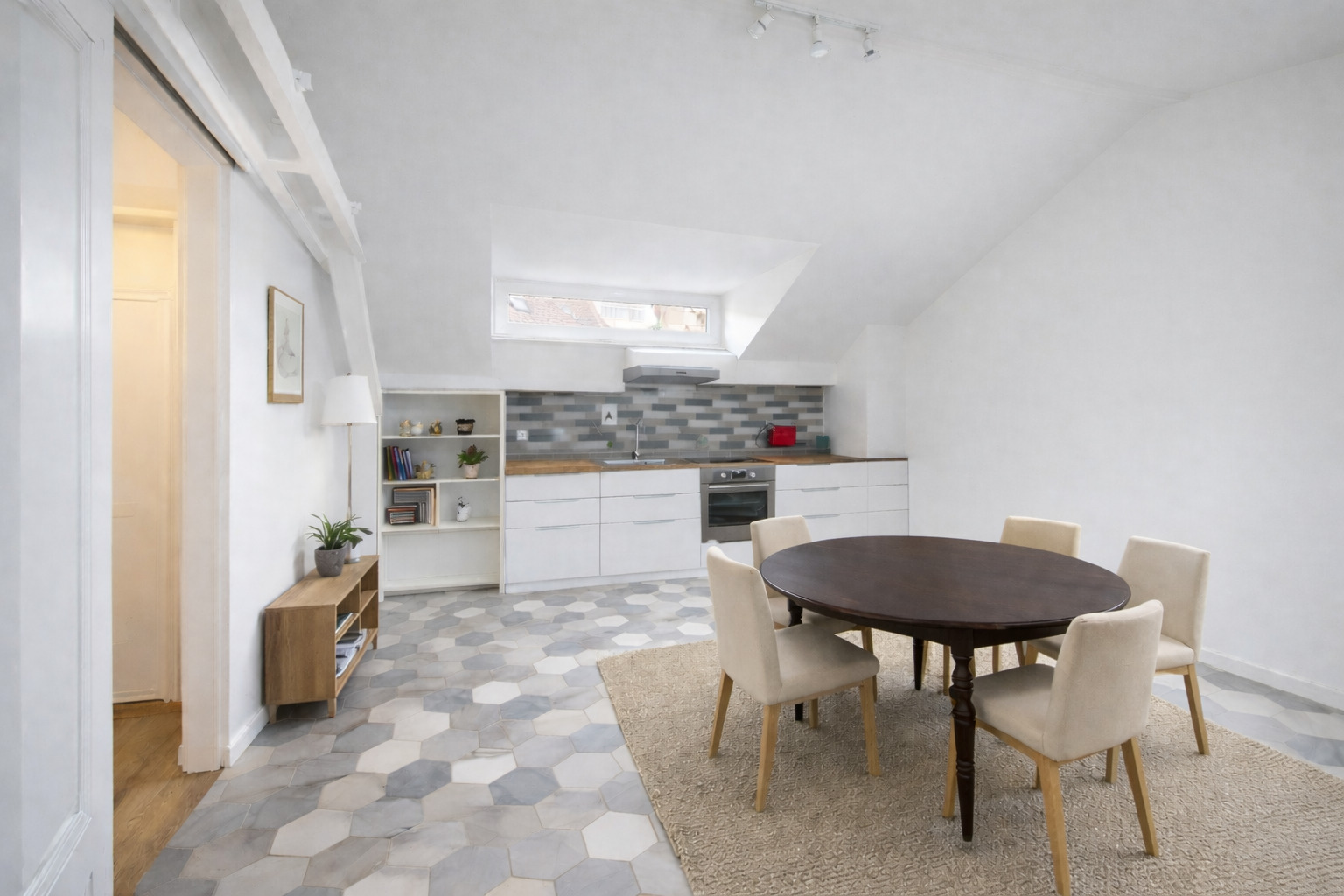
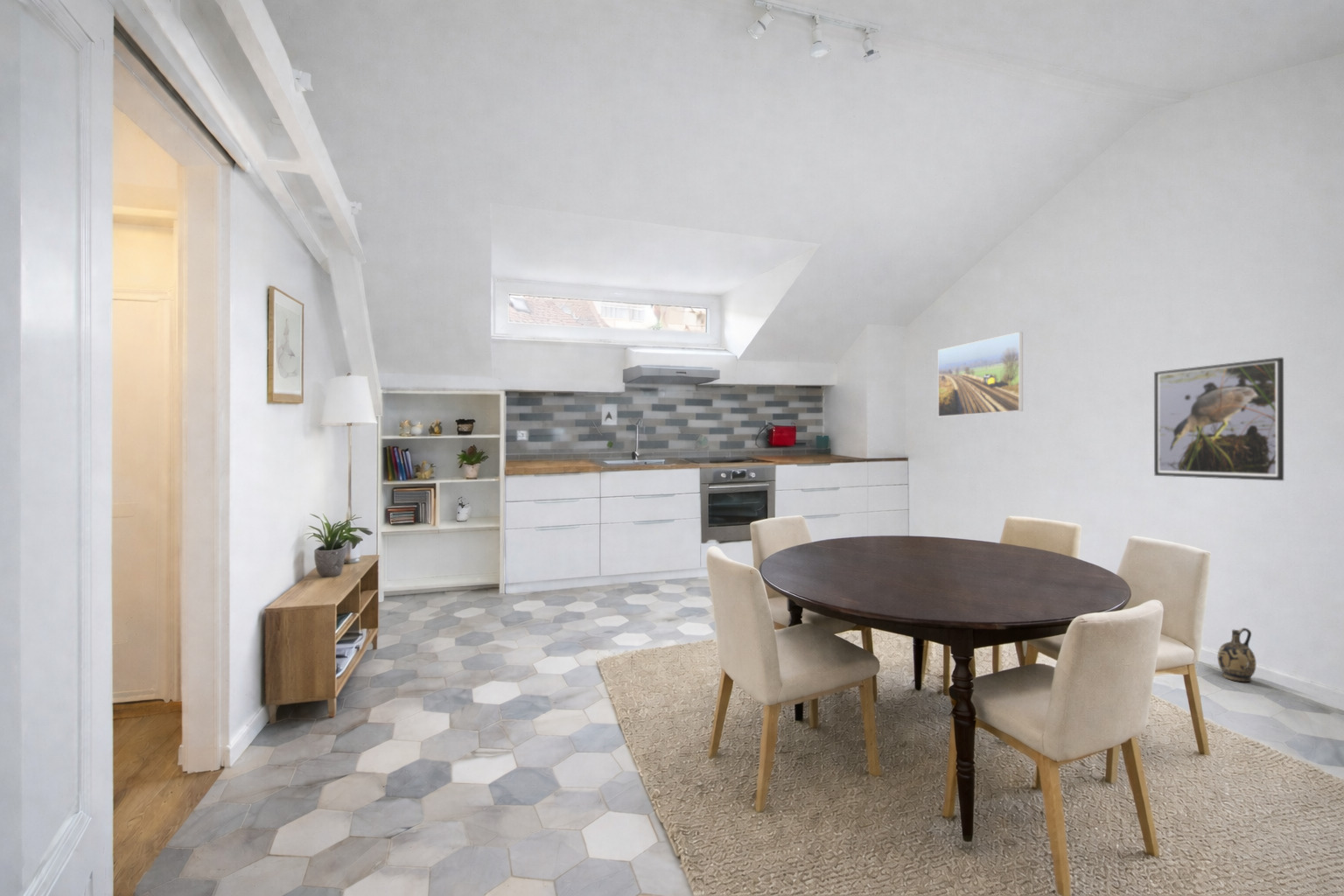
+ ceramic jug (1236, 653)
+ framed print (1213, 421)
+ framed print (976, 378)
